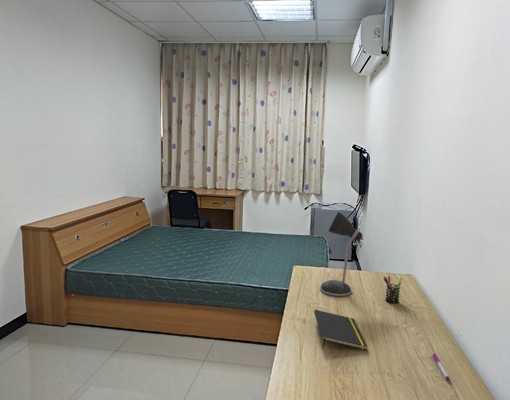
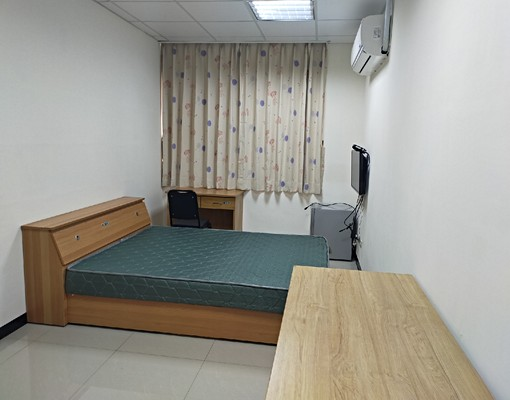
- notepad (338, 328)
- pen holder (393, 288)
- desk lamp (345, 254)
- pen (440, 366)
